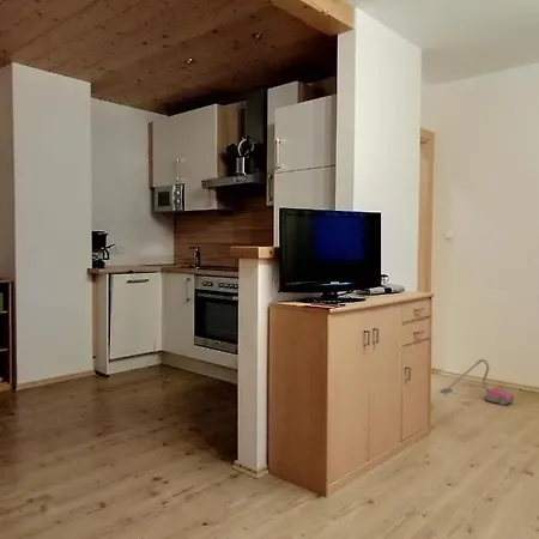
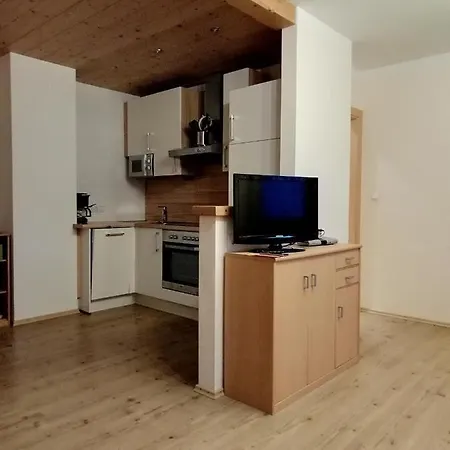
- vacuum cleaner (483, 377)
